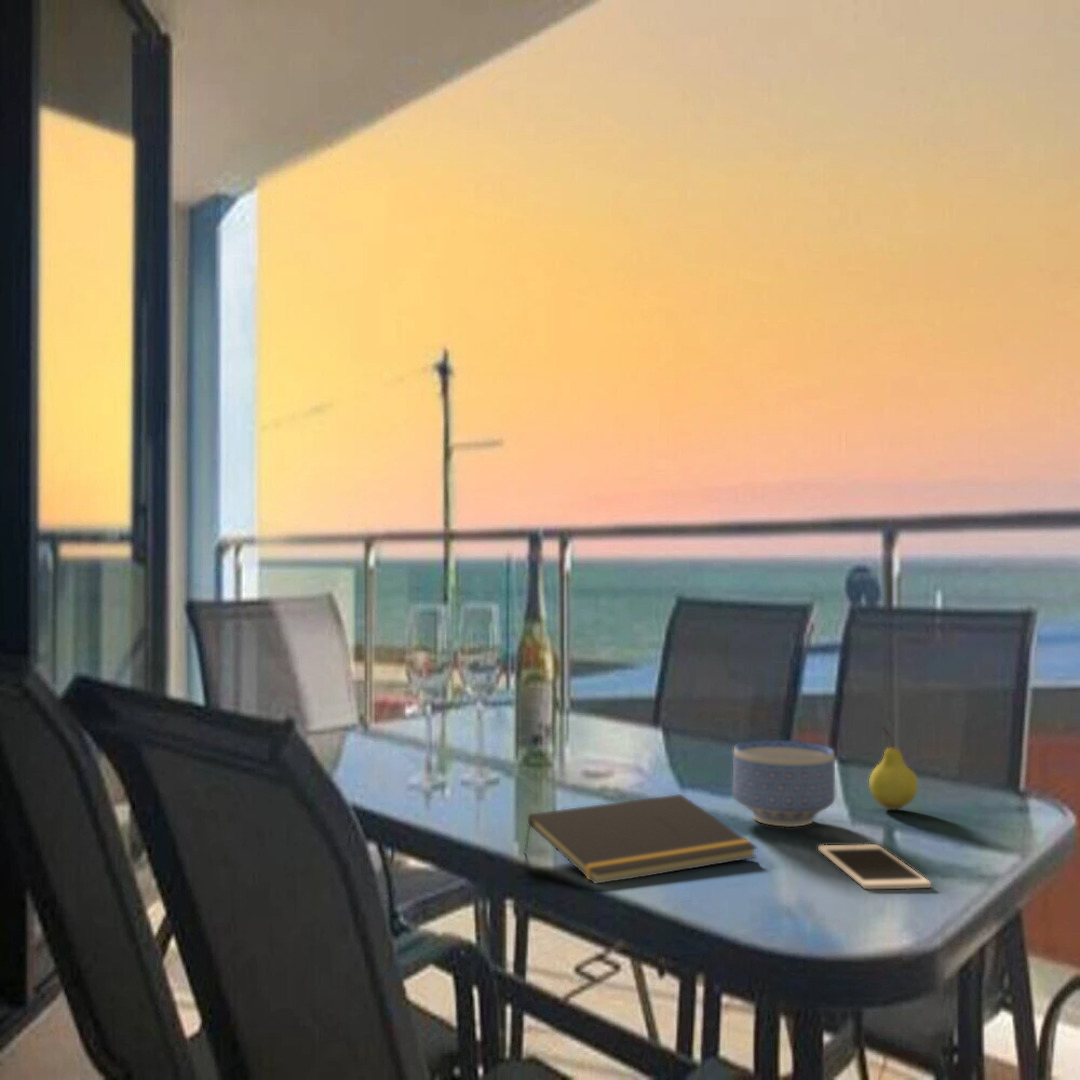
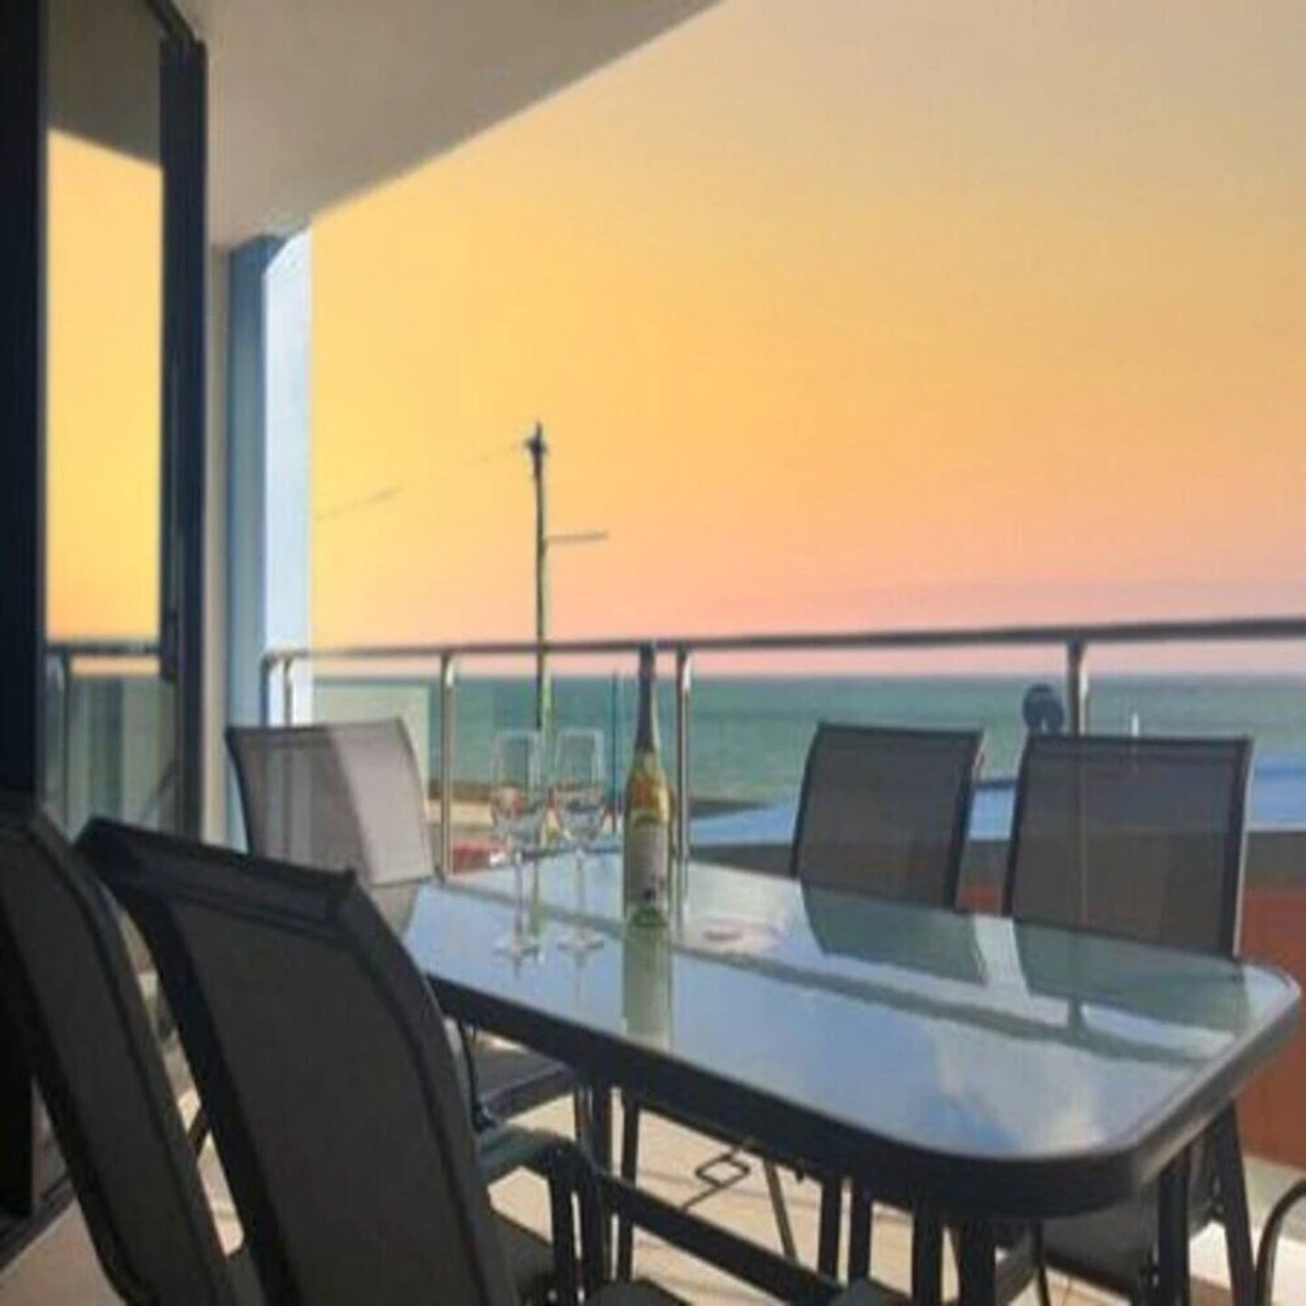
- bowl (783, 783)
- fruit (893, 768)
- cell phone (871, 865)
- notepad (641, 835)
